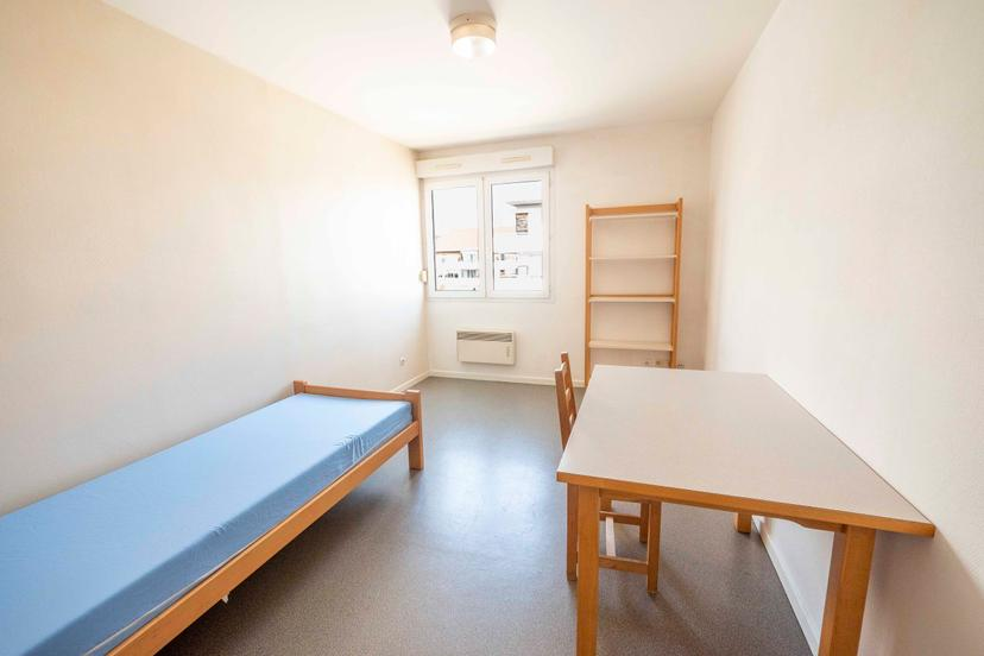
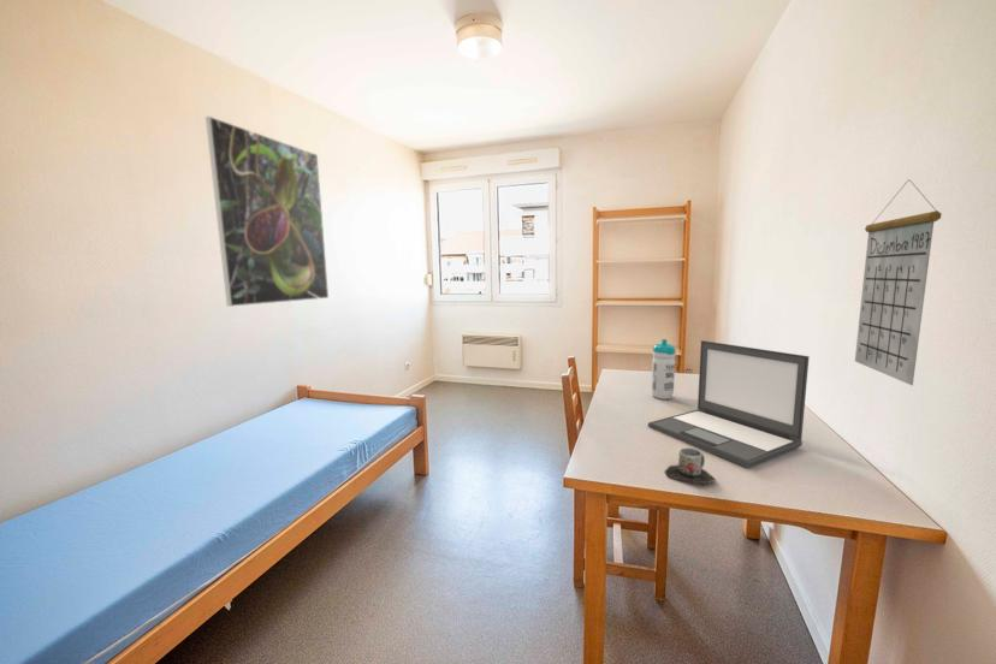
+ calendar (891, 278)
+ laptop (722, 395)
+ mug (692, 462)
+ water bottle (663, 368)
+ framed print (277, 221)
